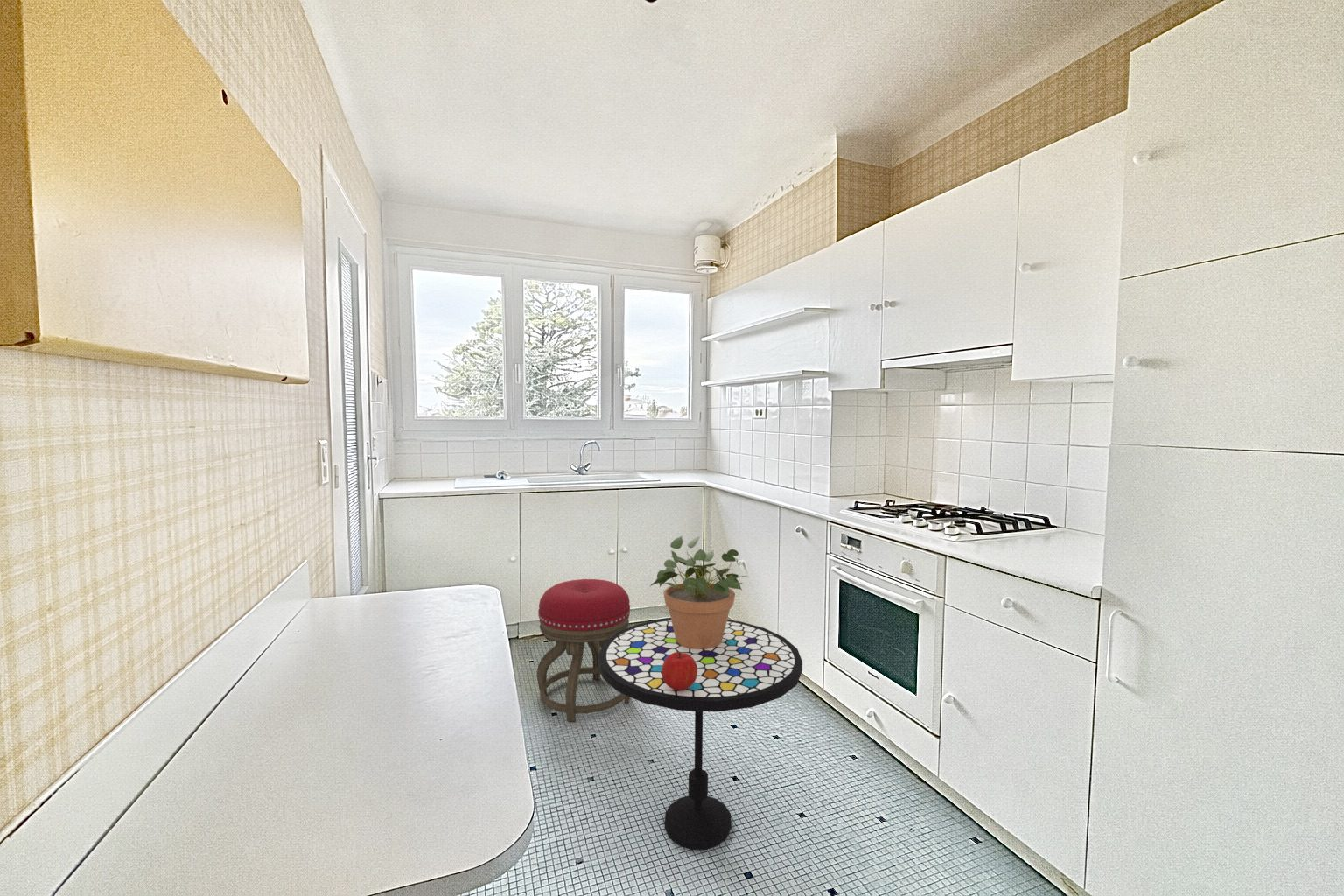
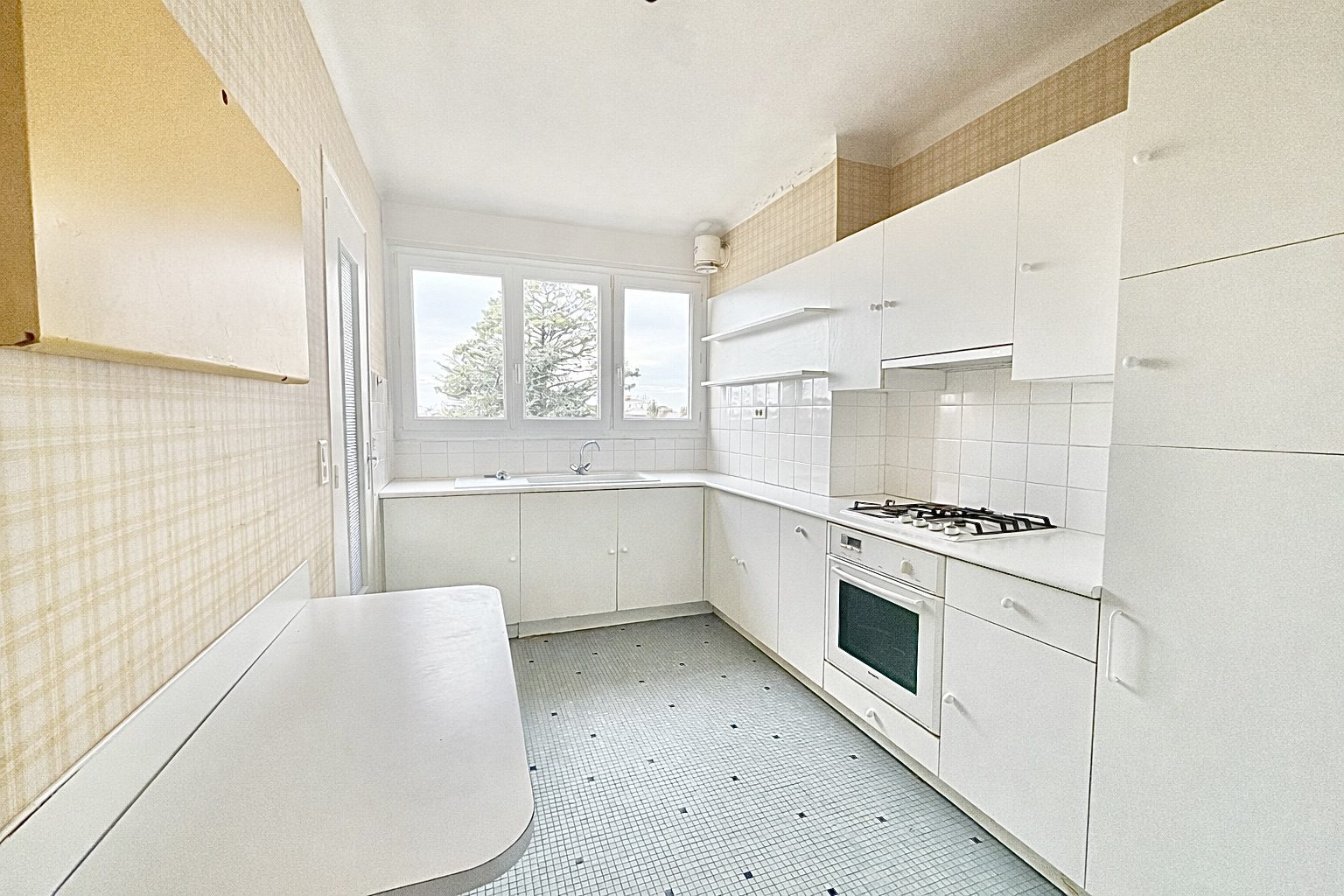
- fruit (679, 669)
- side table (698, 738)
- potted plant (693, 590)
- stool (584, 642)
